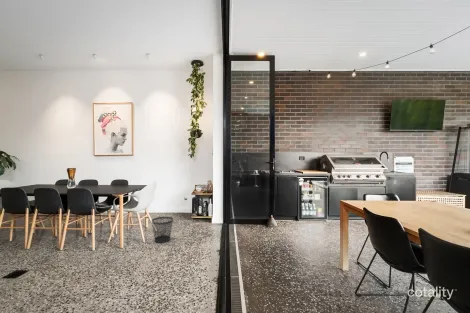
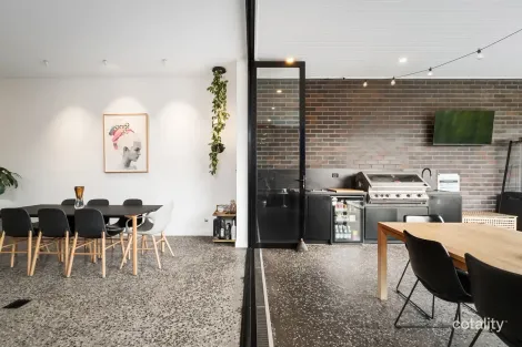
- wastebasket (162, 229)
